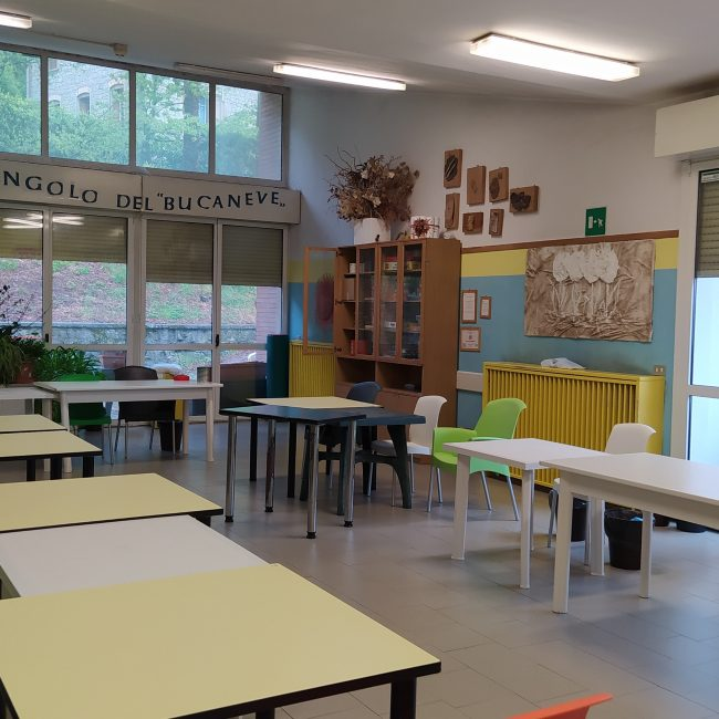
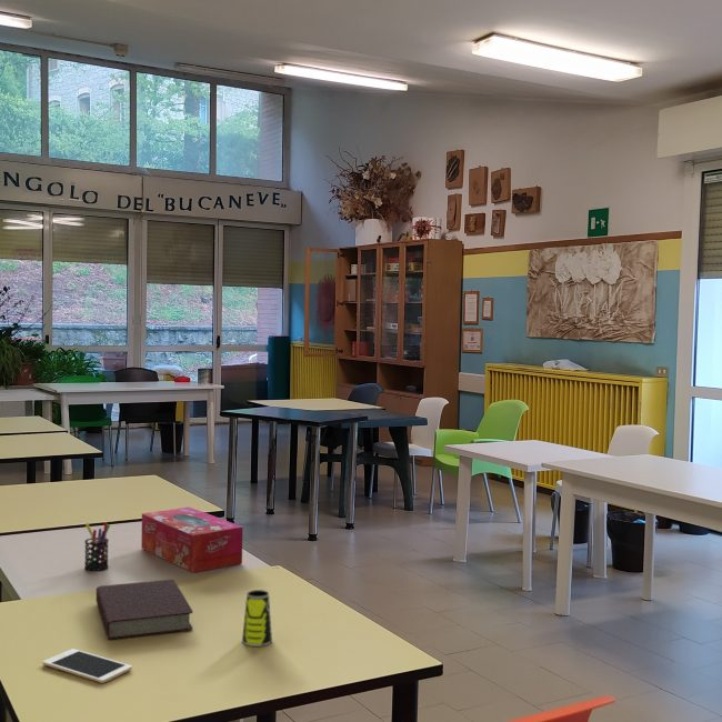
+ cup (257, 616)
+ book (142, 606)
+ cell phone (87, 664)
+ tissue box (190, 538)
+ pen holder (99, 543)
